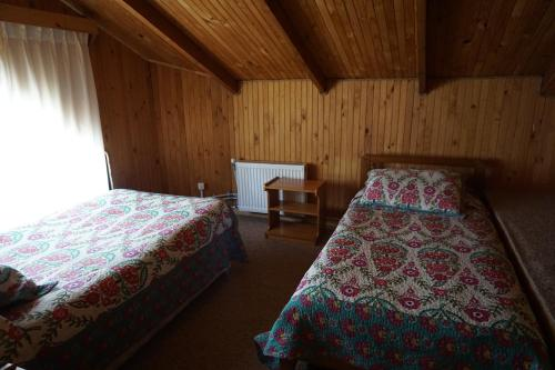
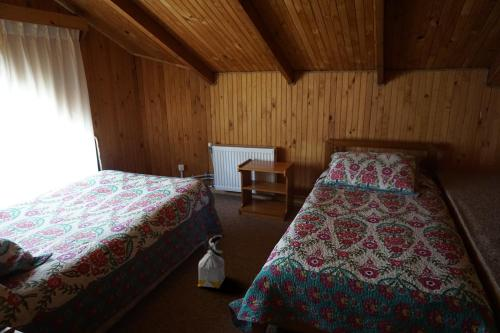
+ bag (212, 259)
